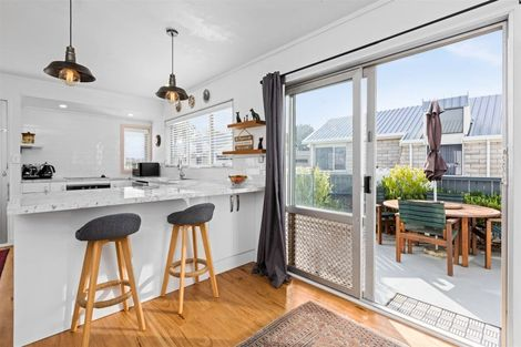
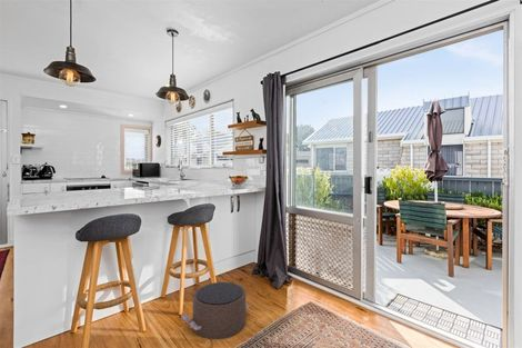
+ pouf (218, 305)
